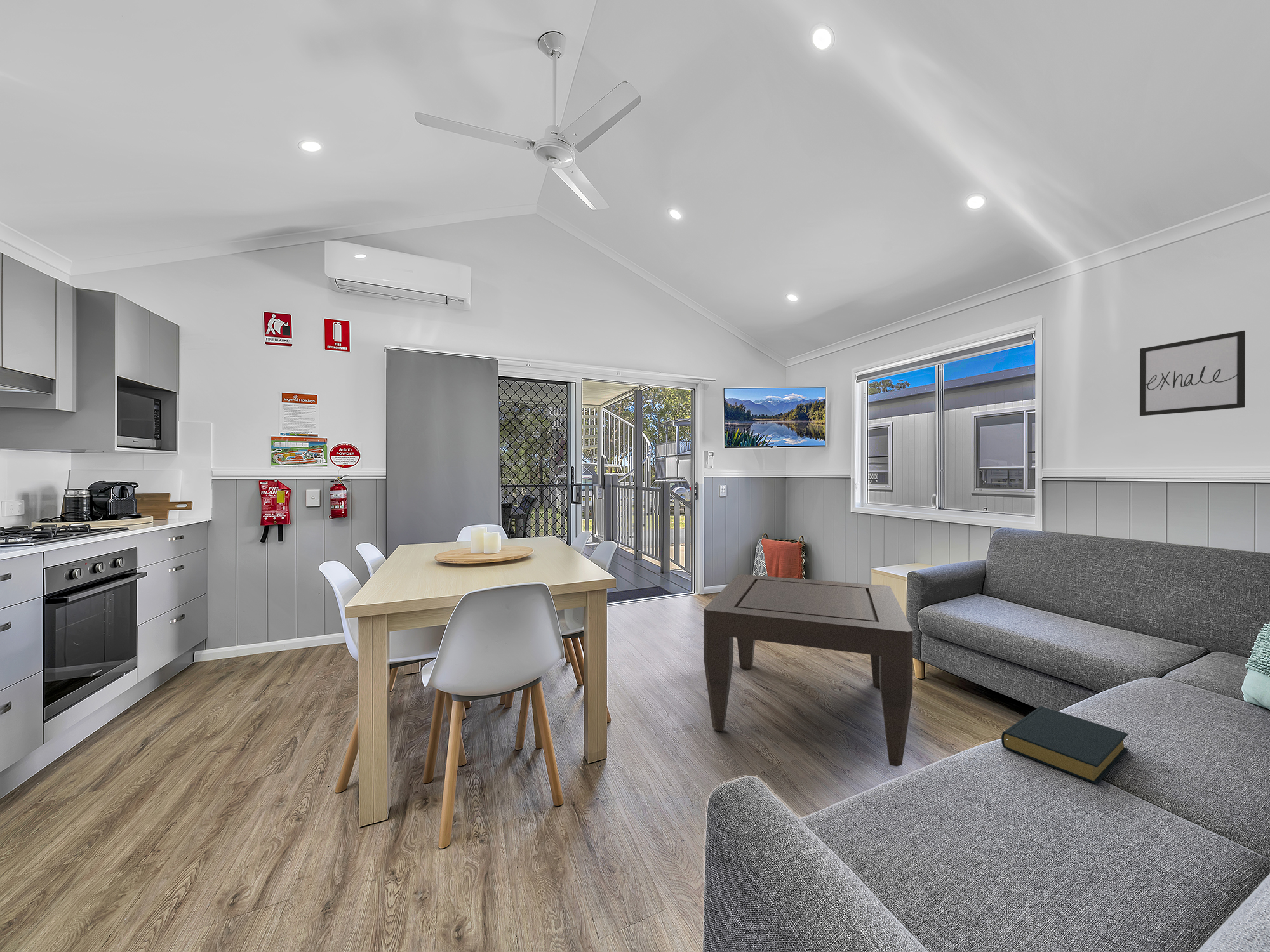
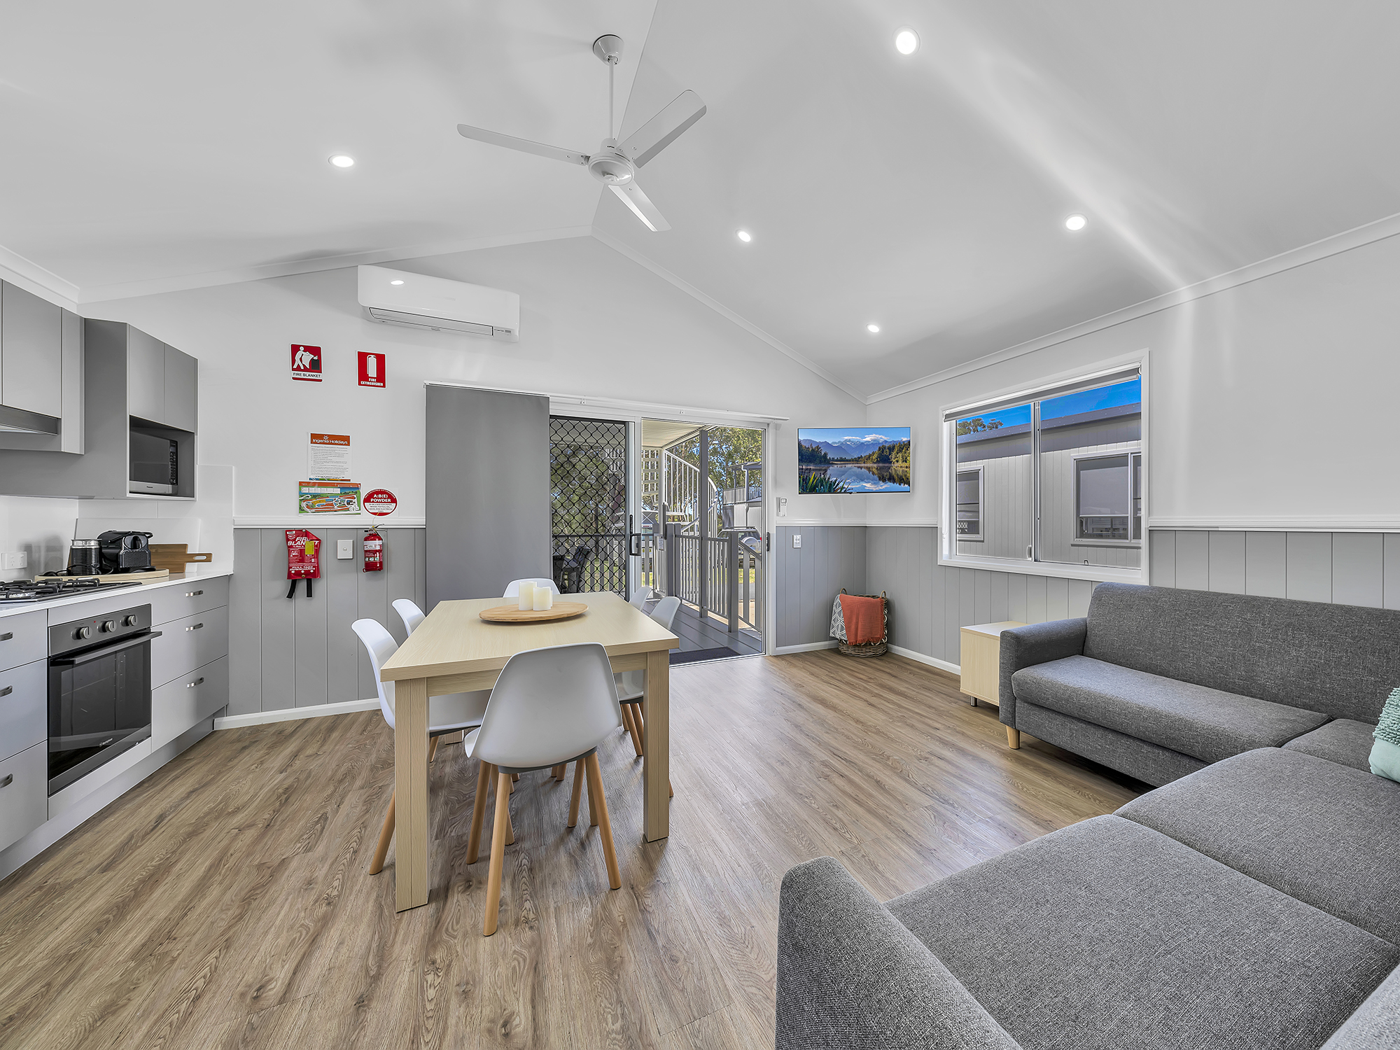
- wall art (1189, 376)
- hardback book (1064, 740)
- coffee table (805, 646)
